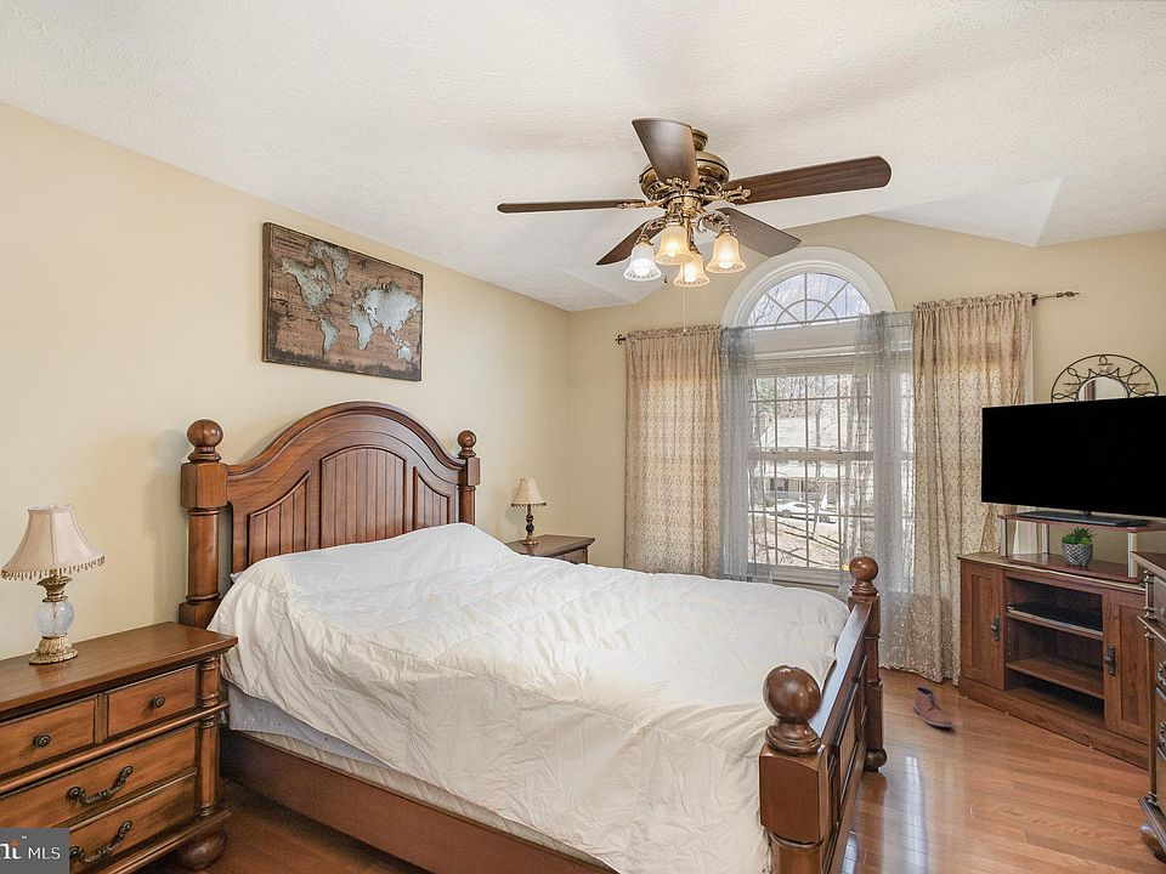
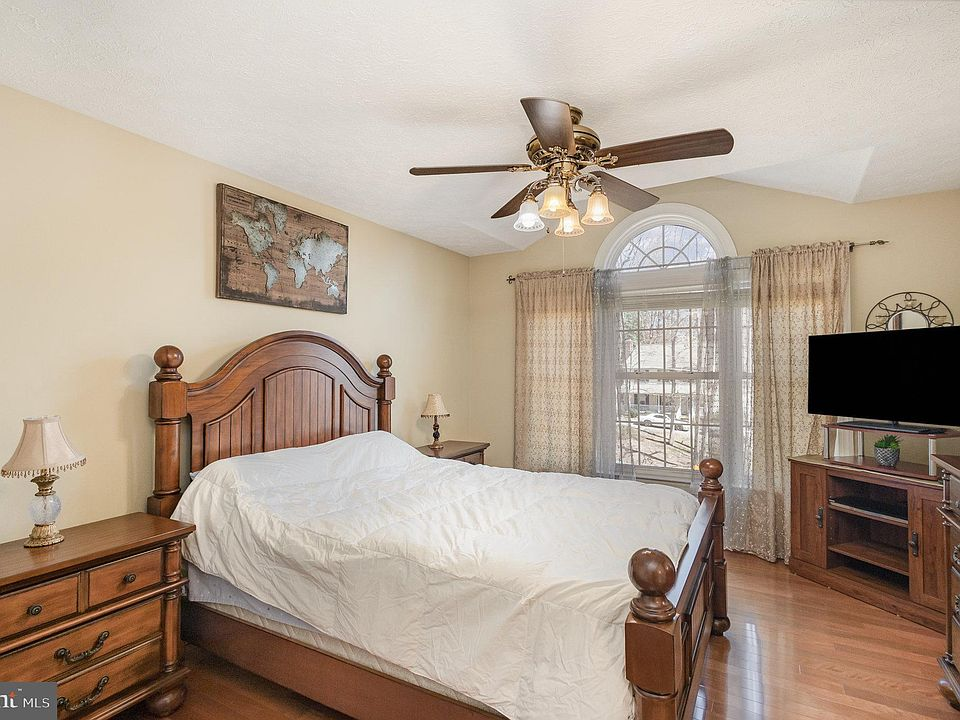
- shoe (930, 706)
